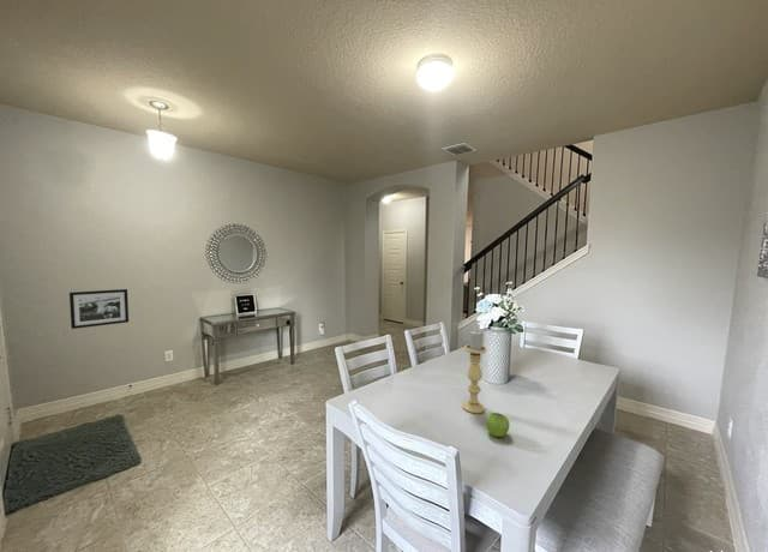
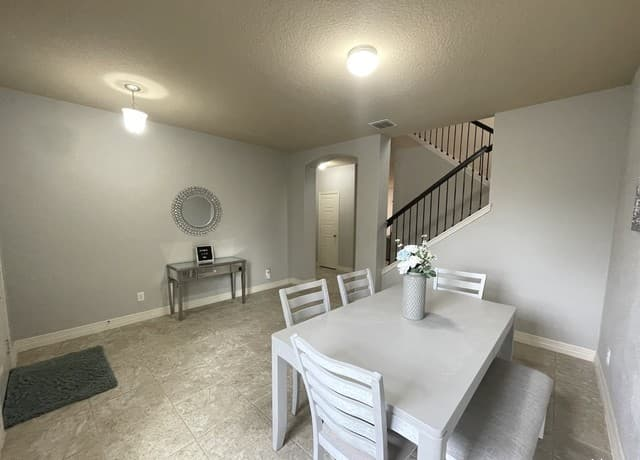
- candle holder (474, 368)
- fruit (497, 424)
- picture frame (100, 307)
